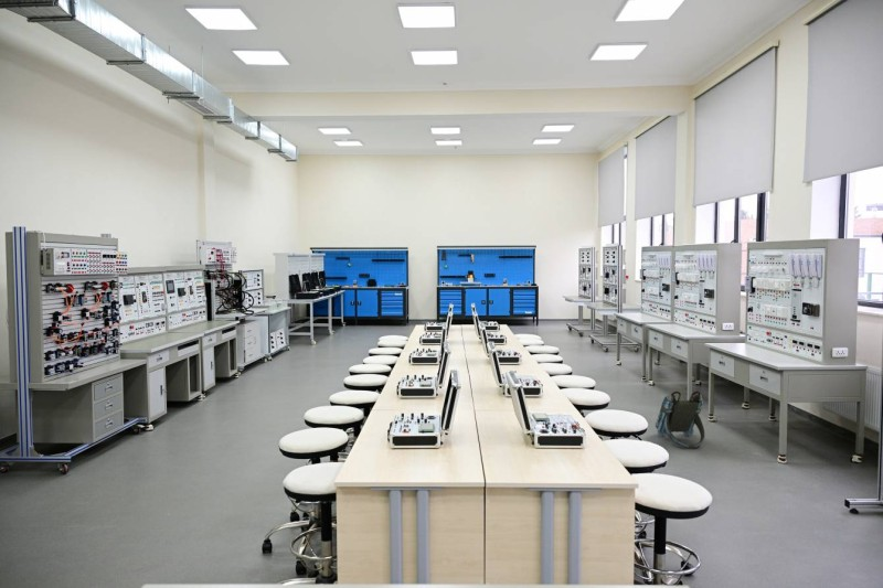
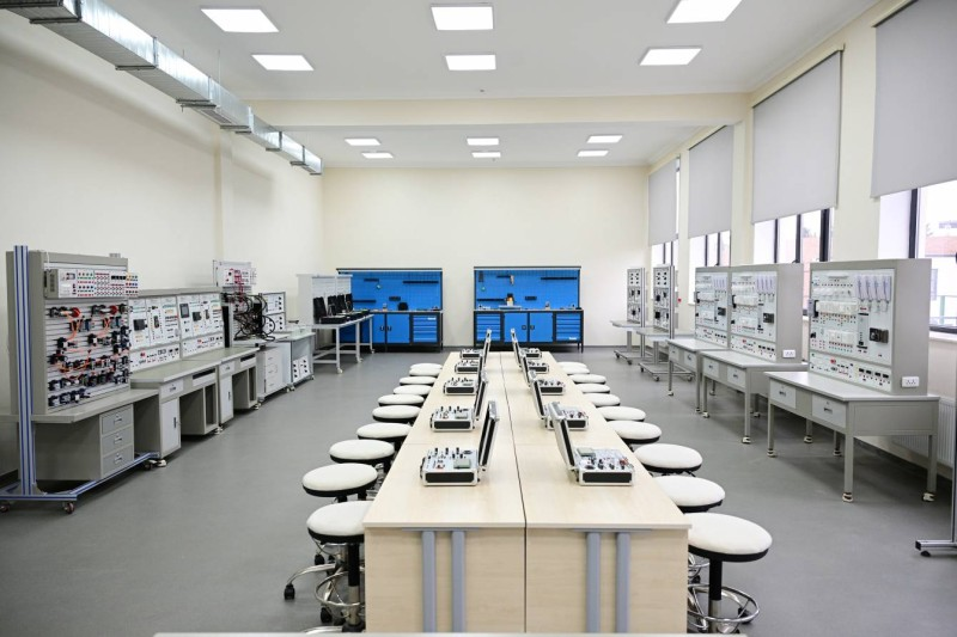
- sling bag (682, 414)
